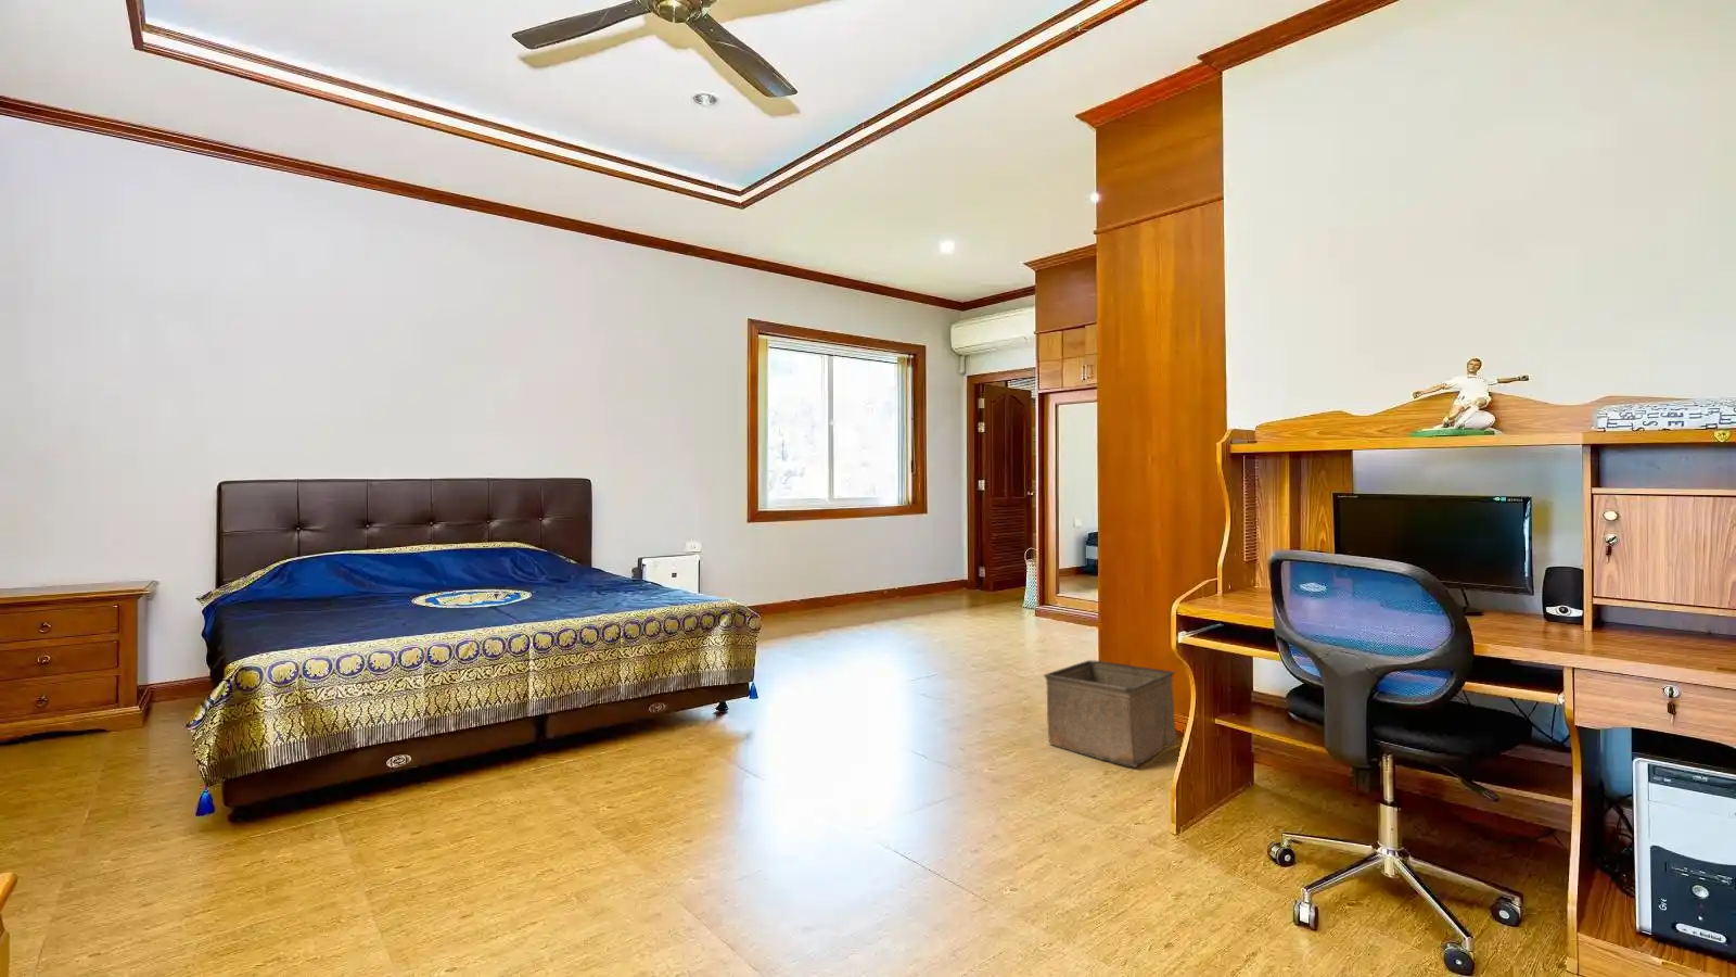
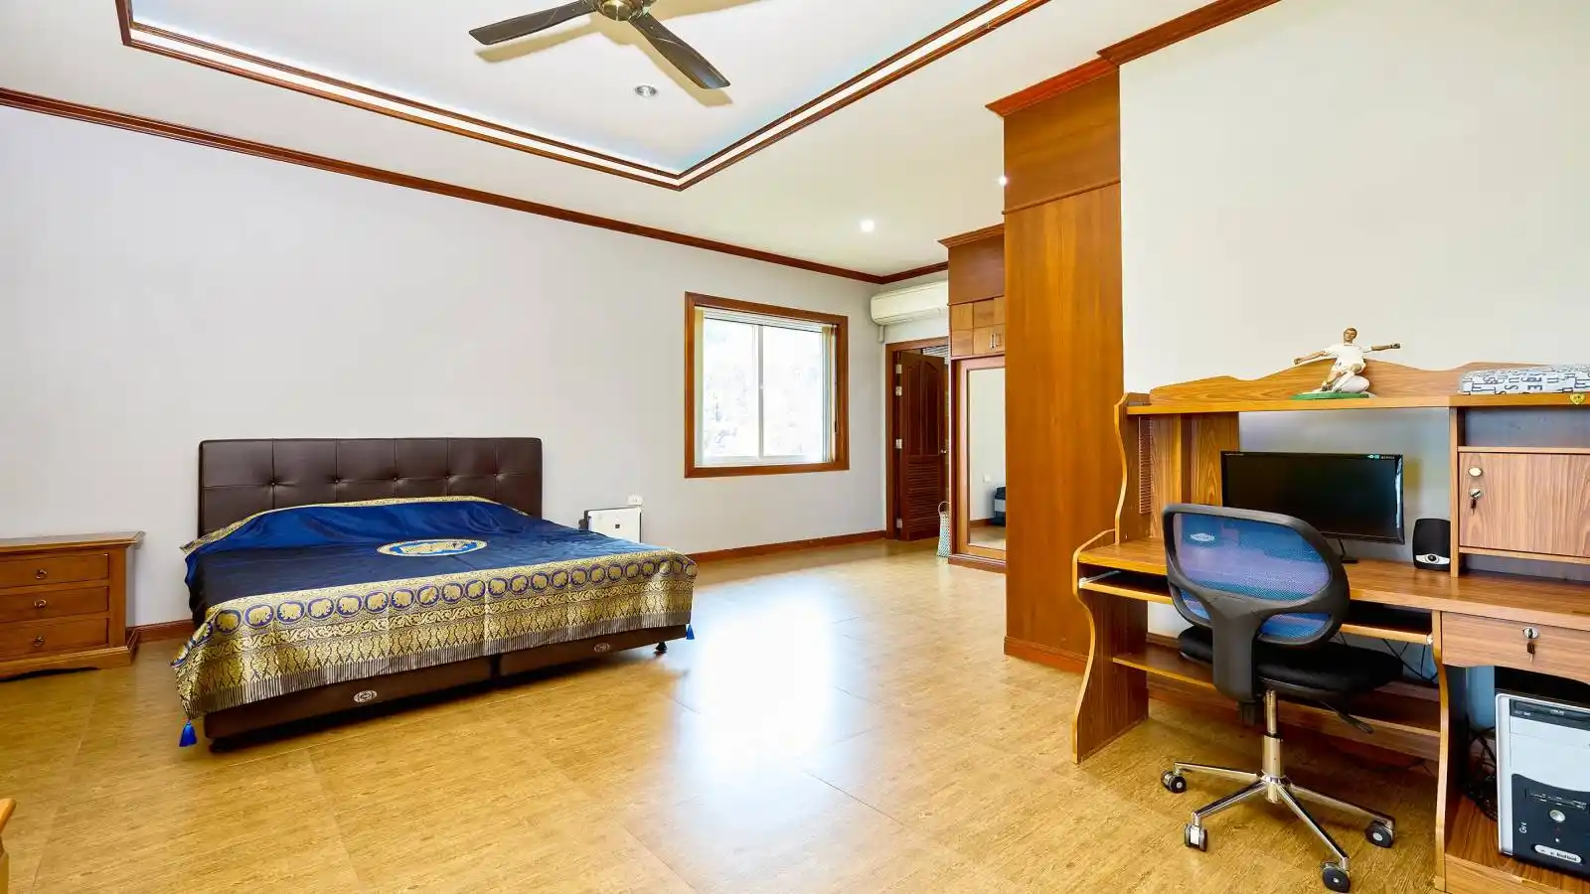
- storage bin (1111, 707)
